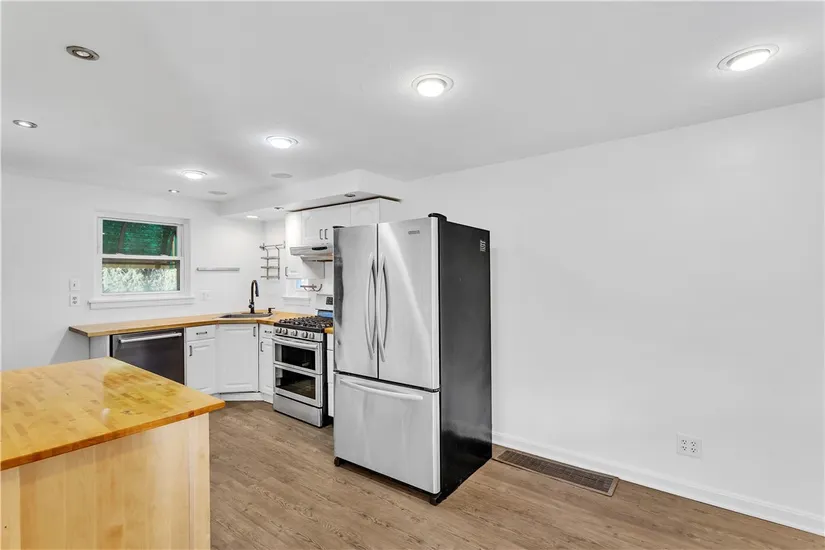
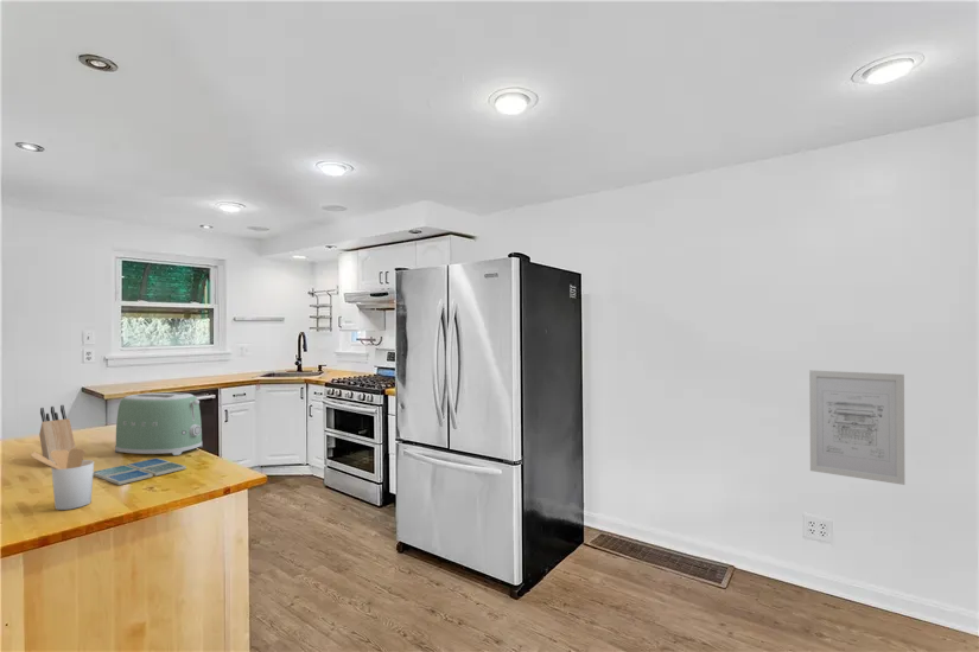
+ drink coaster (139, 469)
+ utensil holder (62, 477)
+ wall art (854, 424)
+ toaster (159, 421)
+ knife block (57, 433)
